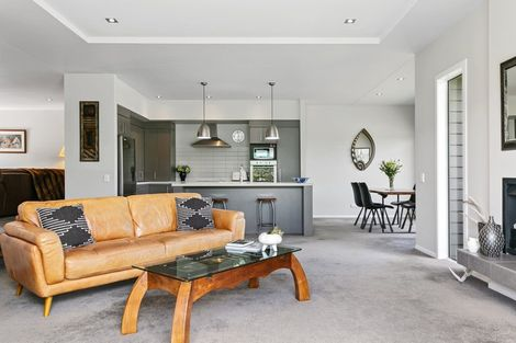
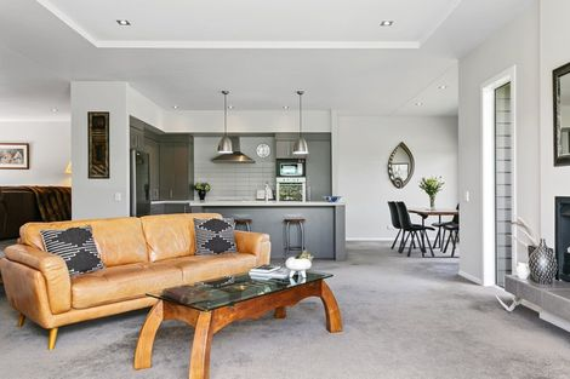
+ book (186, 293)
